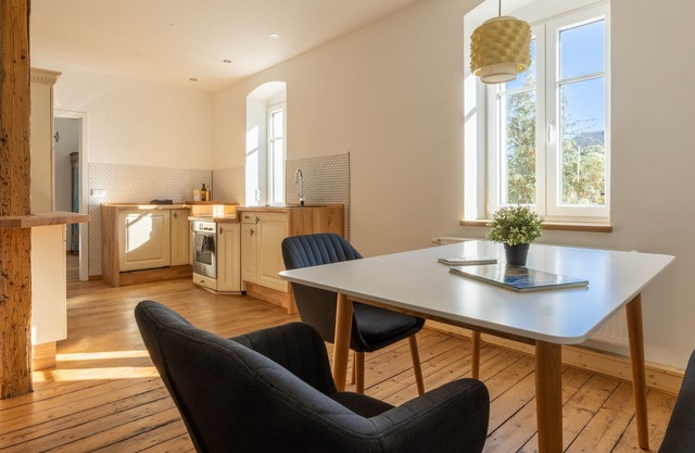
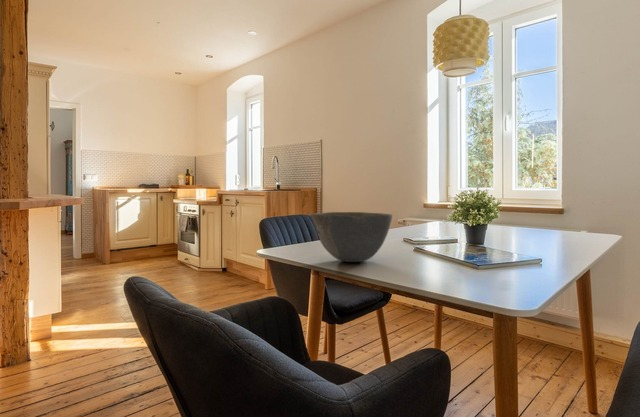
+ bowl (352, 236)
